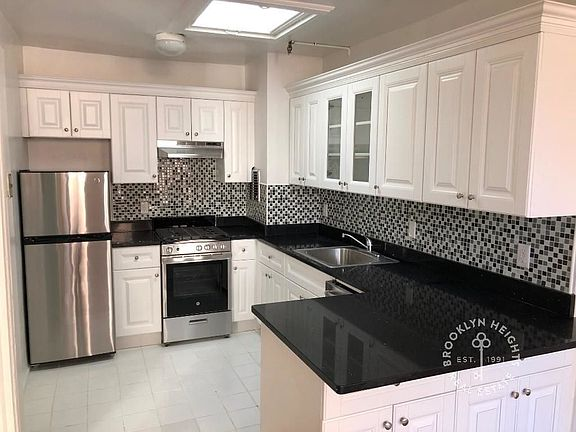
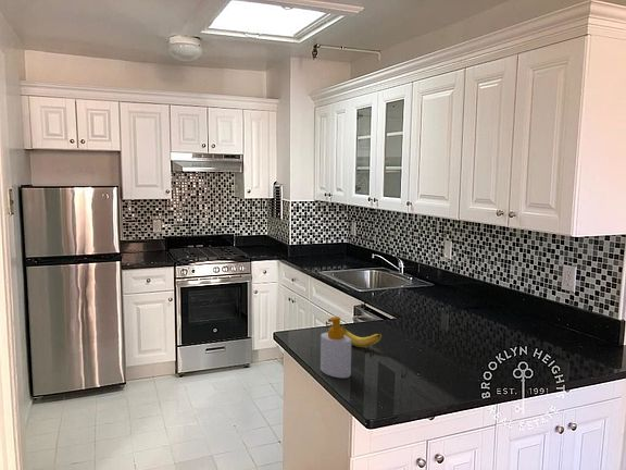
+ soap bottle (335, 345)
+ banana (360, 337)
